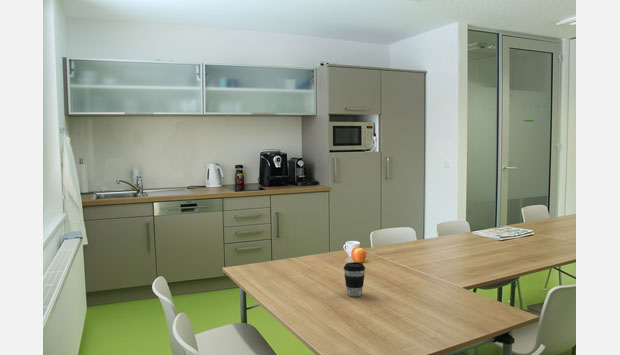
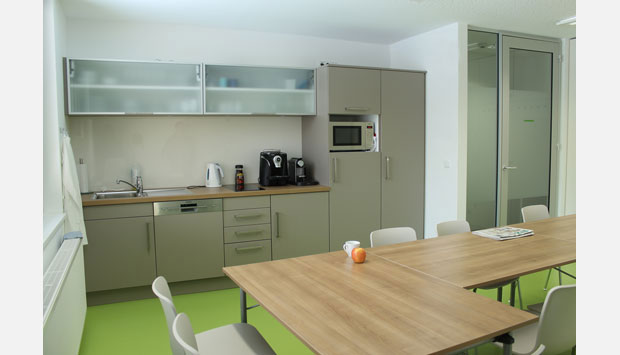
- coffee cup (354, 279)
